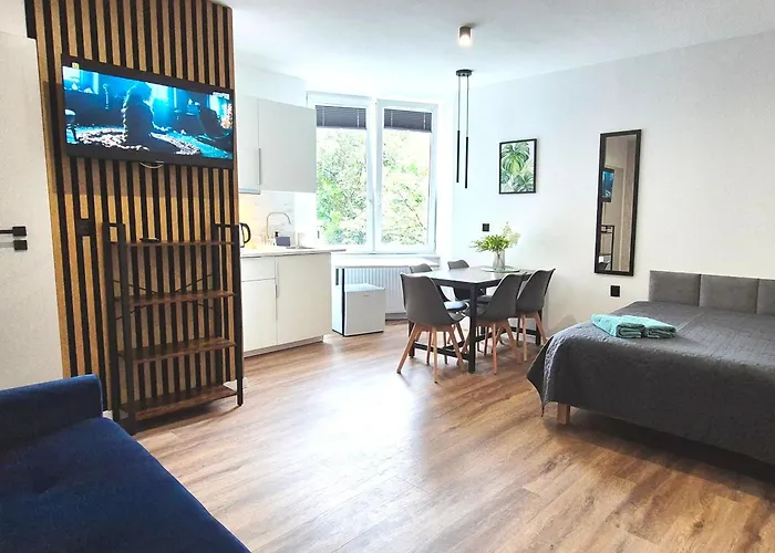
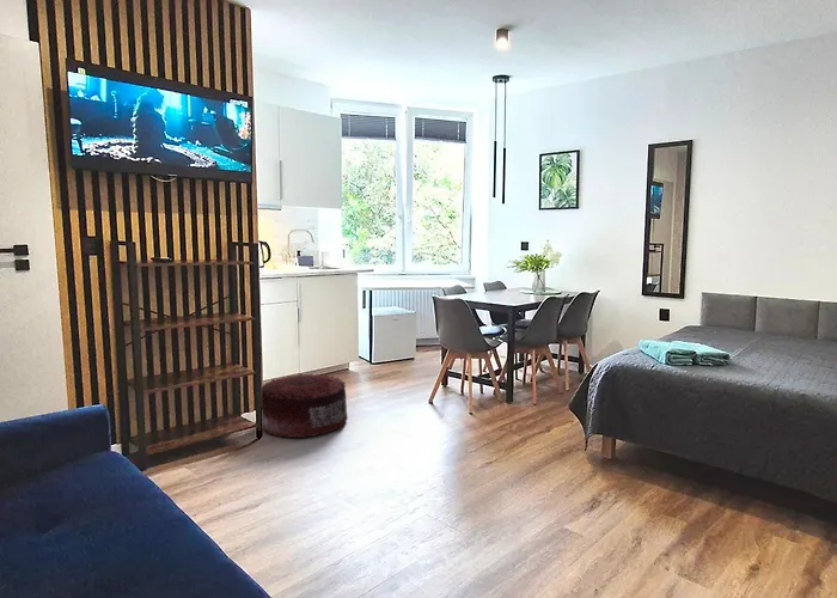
+ pouf (304, 401)
